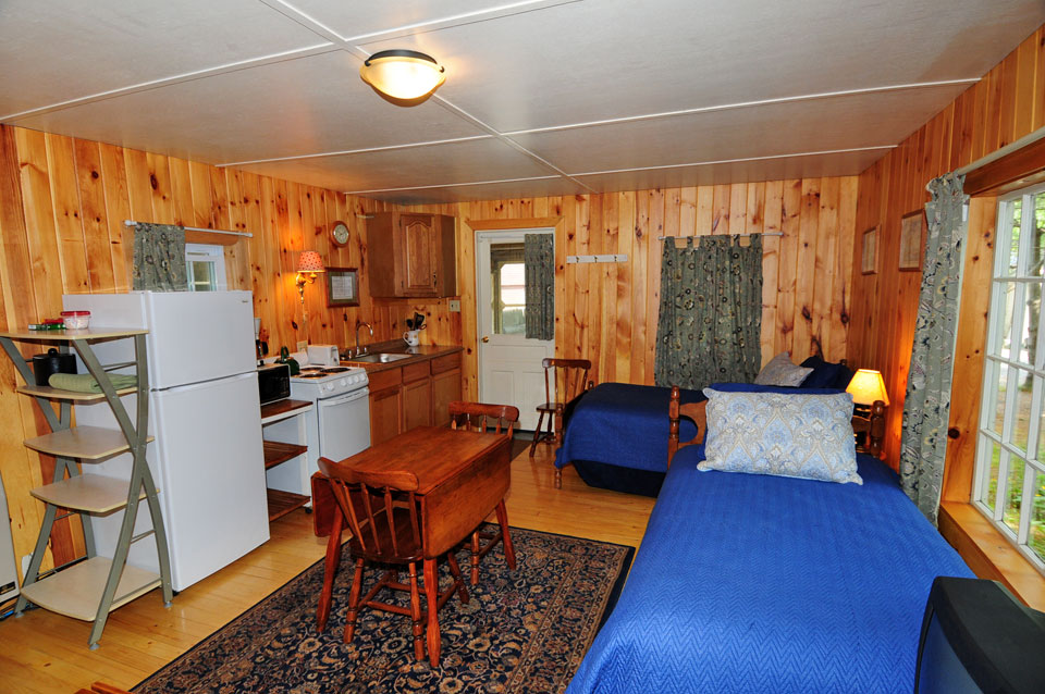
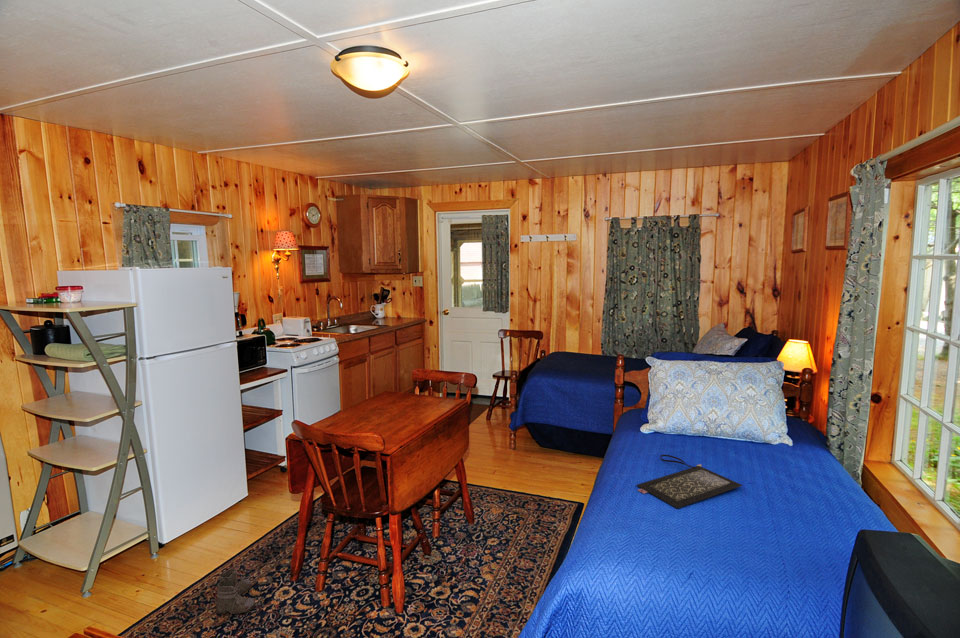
+ boots (235, 589)
+ clutch bag (690, 482)
